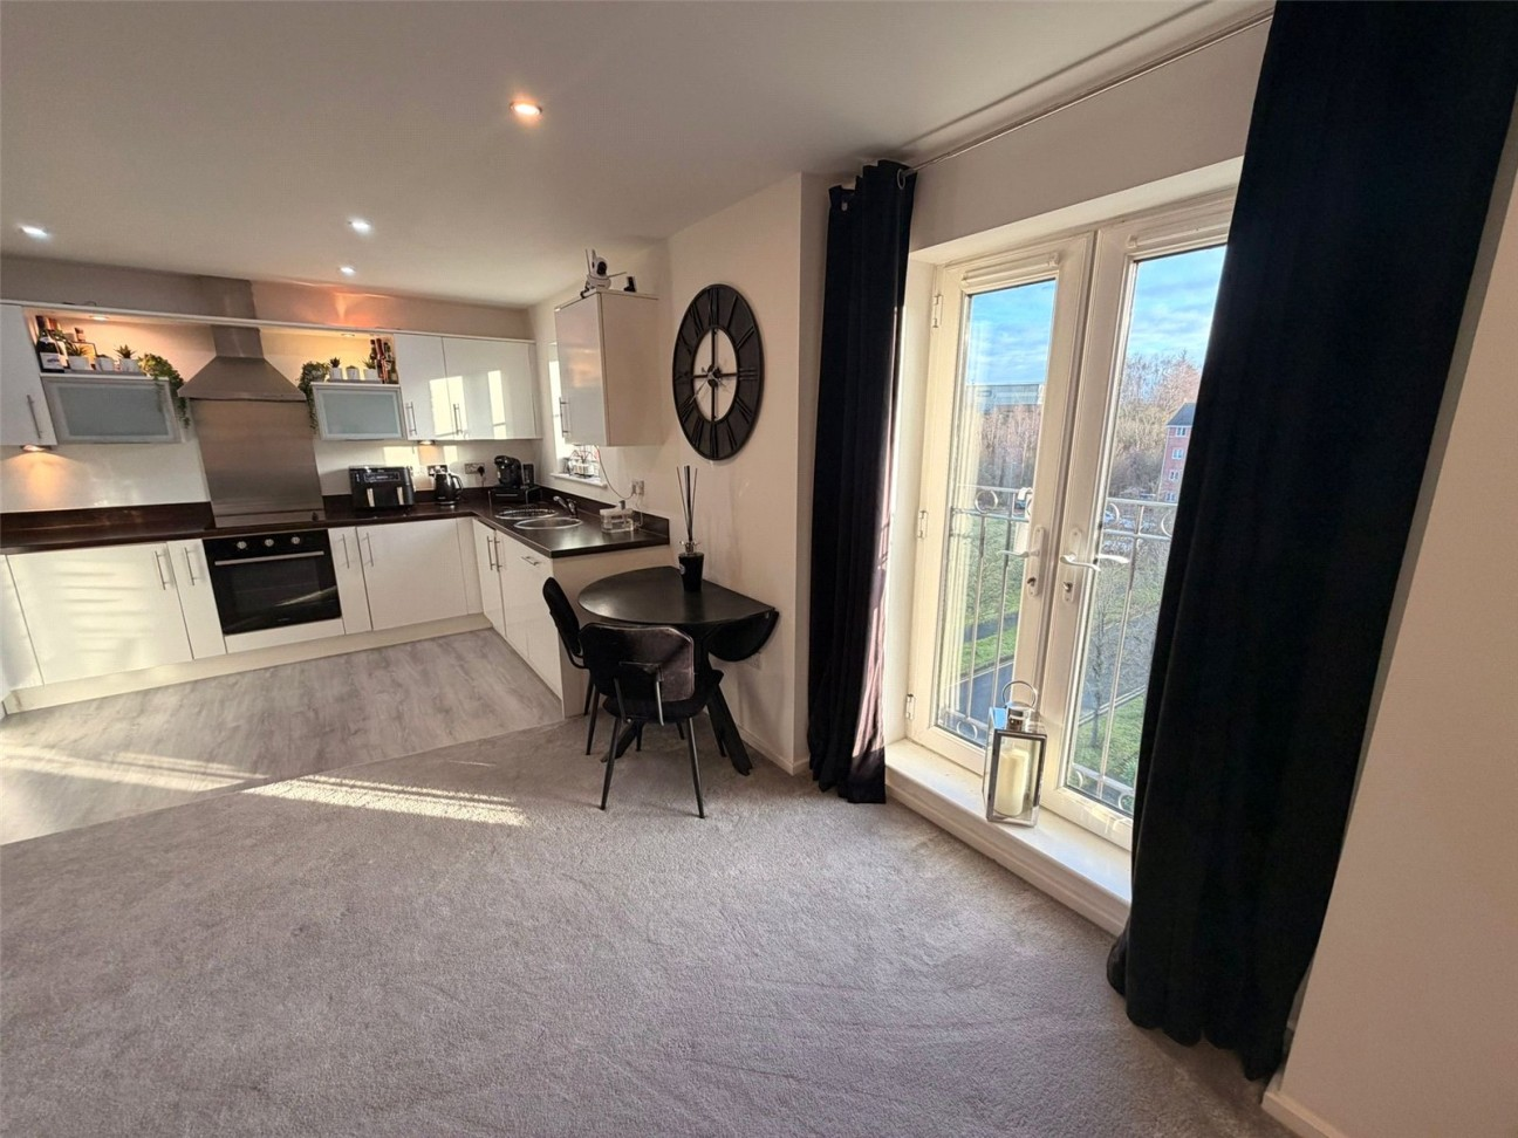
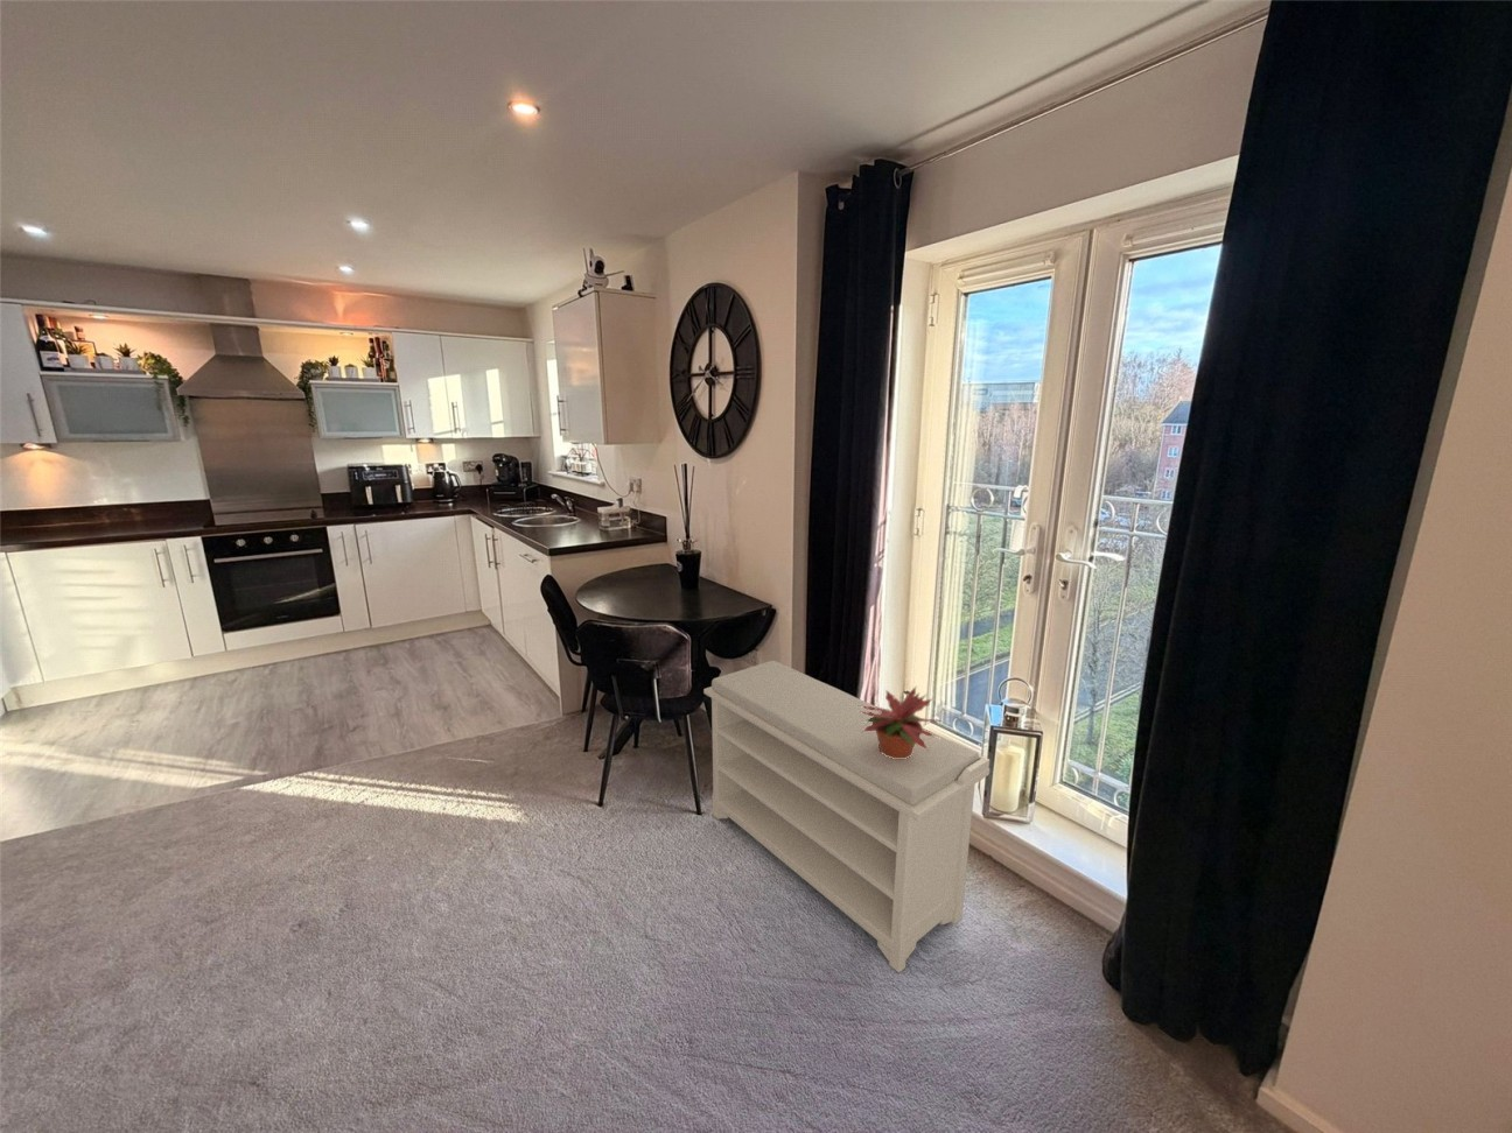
+ potted plant (899, 716)
+ bench (825, 788)
